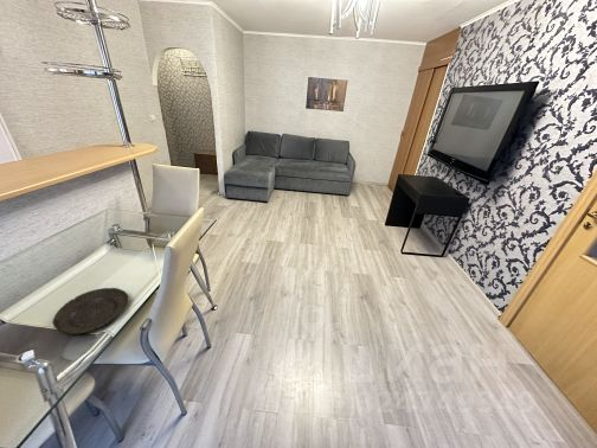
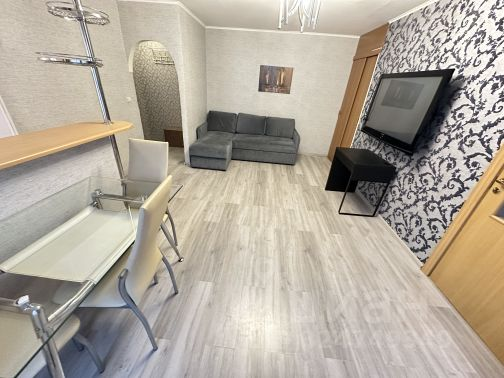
- tart tin (94, 309)
